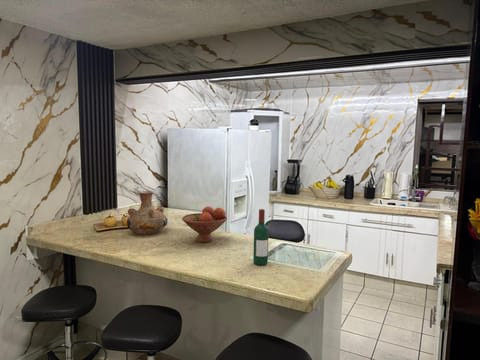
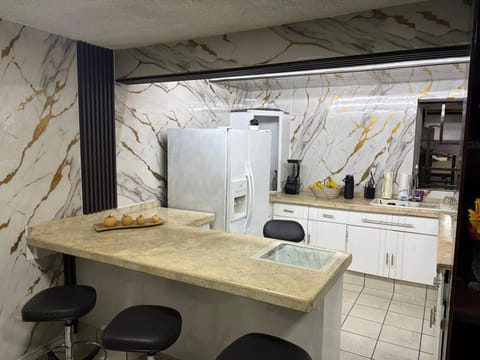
- wine bottle (261, 236)
- fruit bowl (204, 224)
- vase (147, 211)
